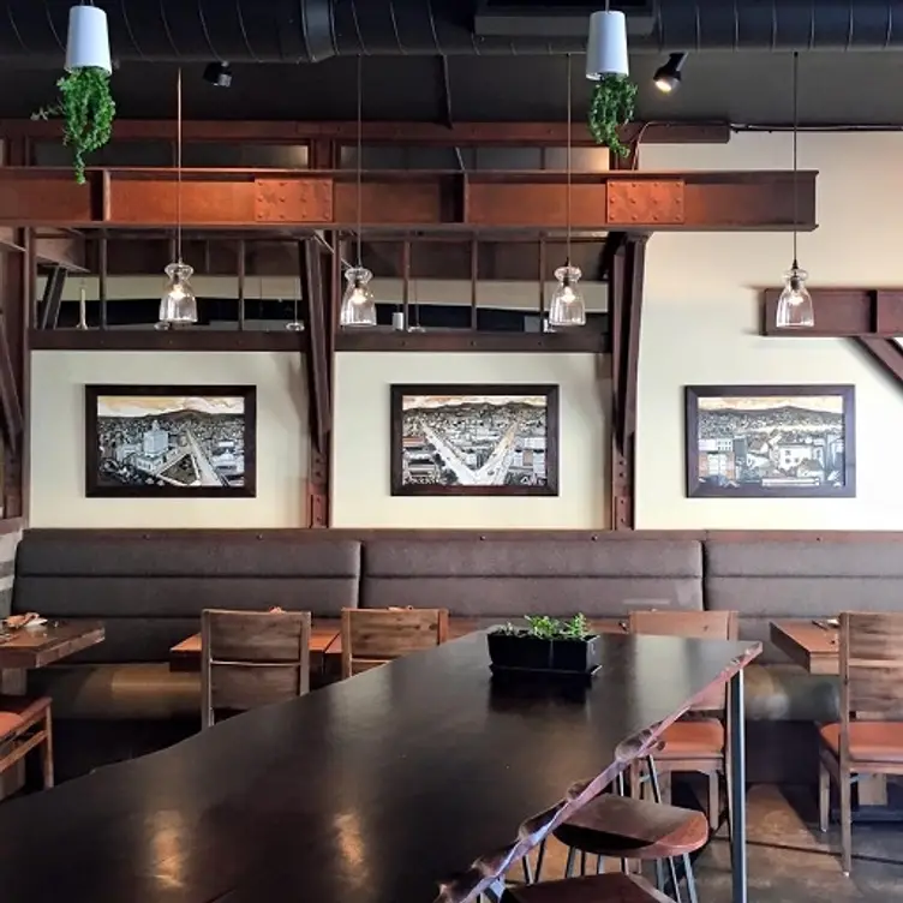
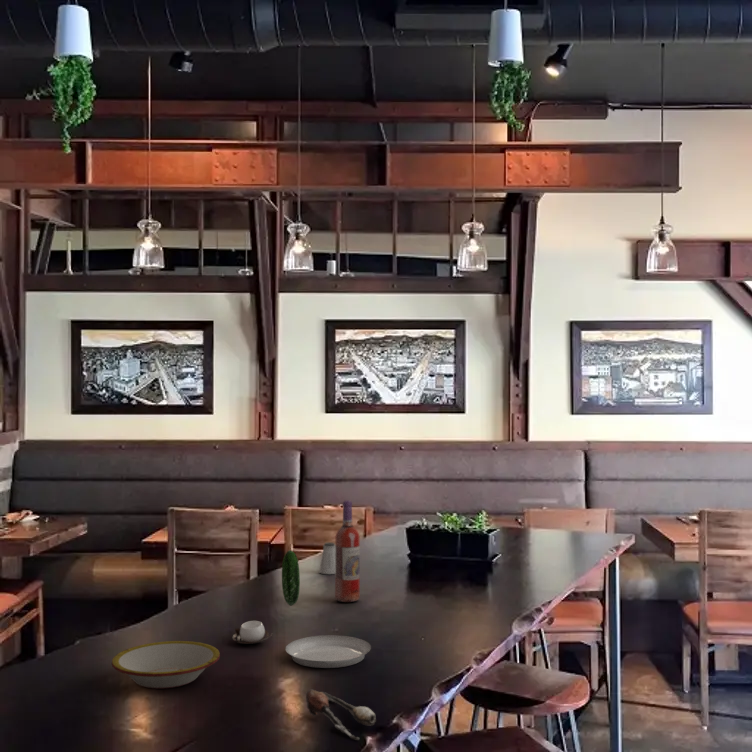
+ spoon (339, 703)
+ cup (252, 632)
+ saltshaker (329, 557)
+ plate (298, 596)
+ wine bottle (347, 550)
+ bowl (166, 667)
